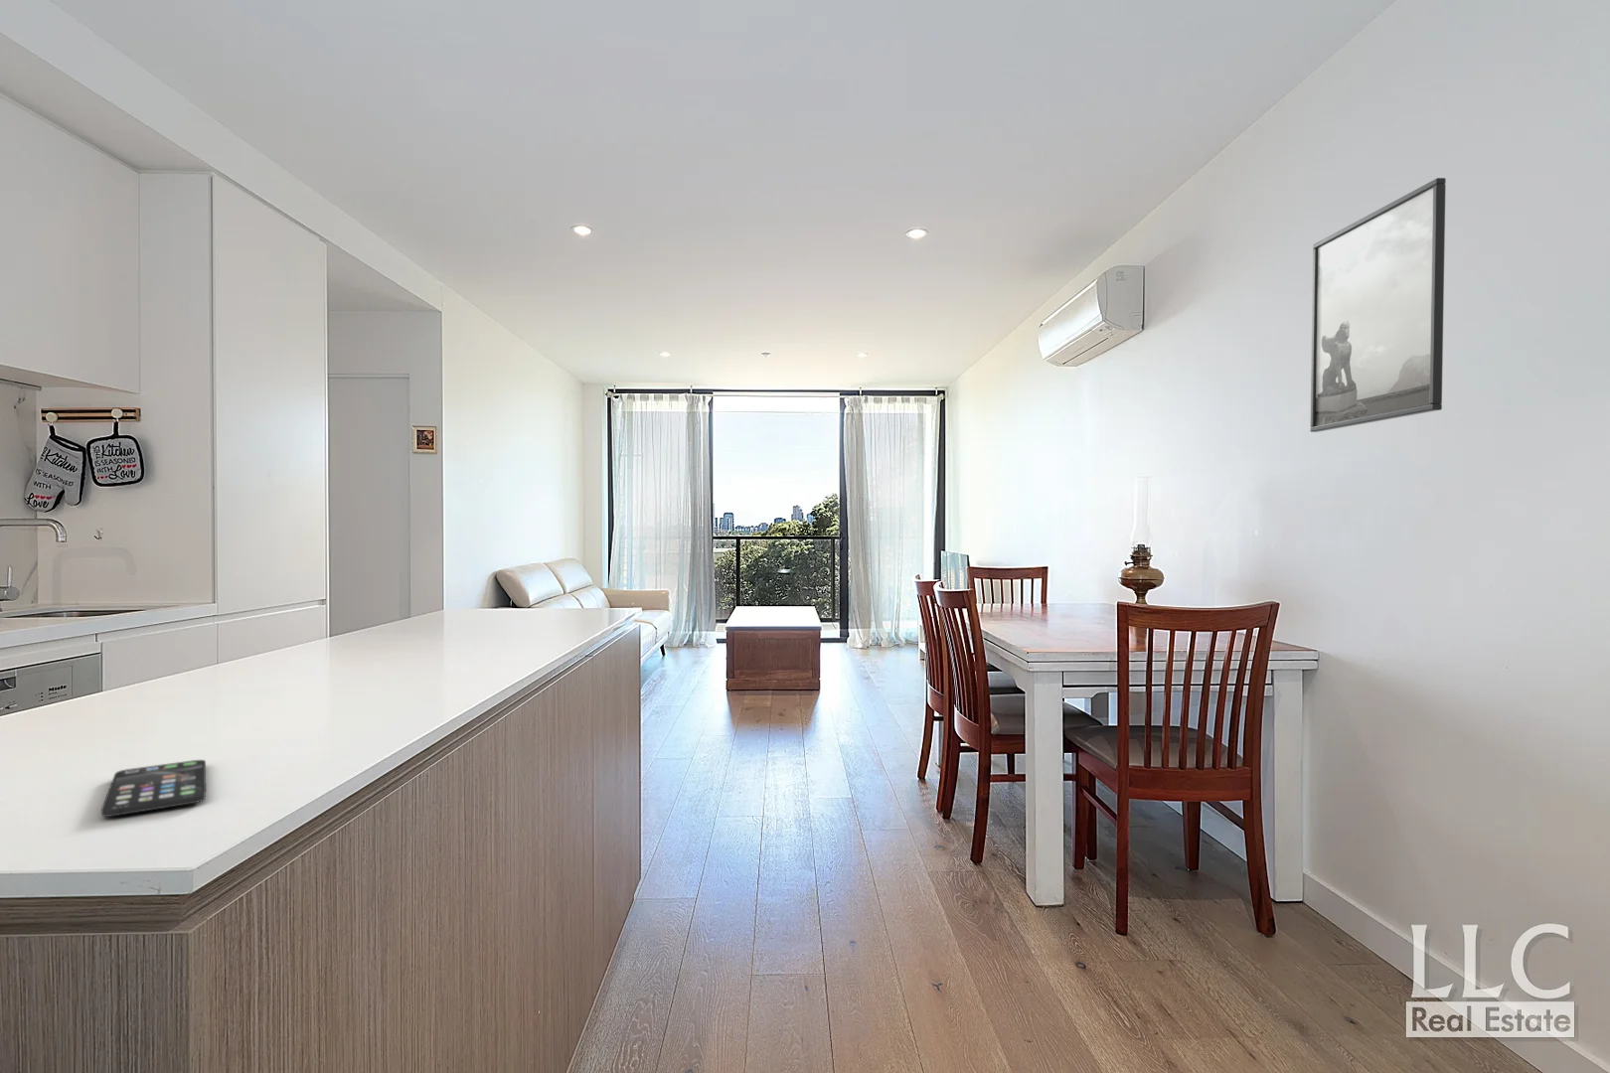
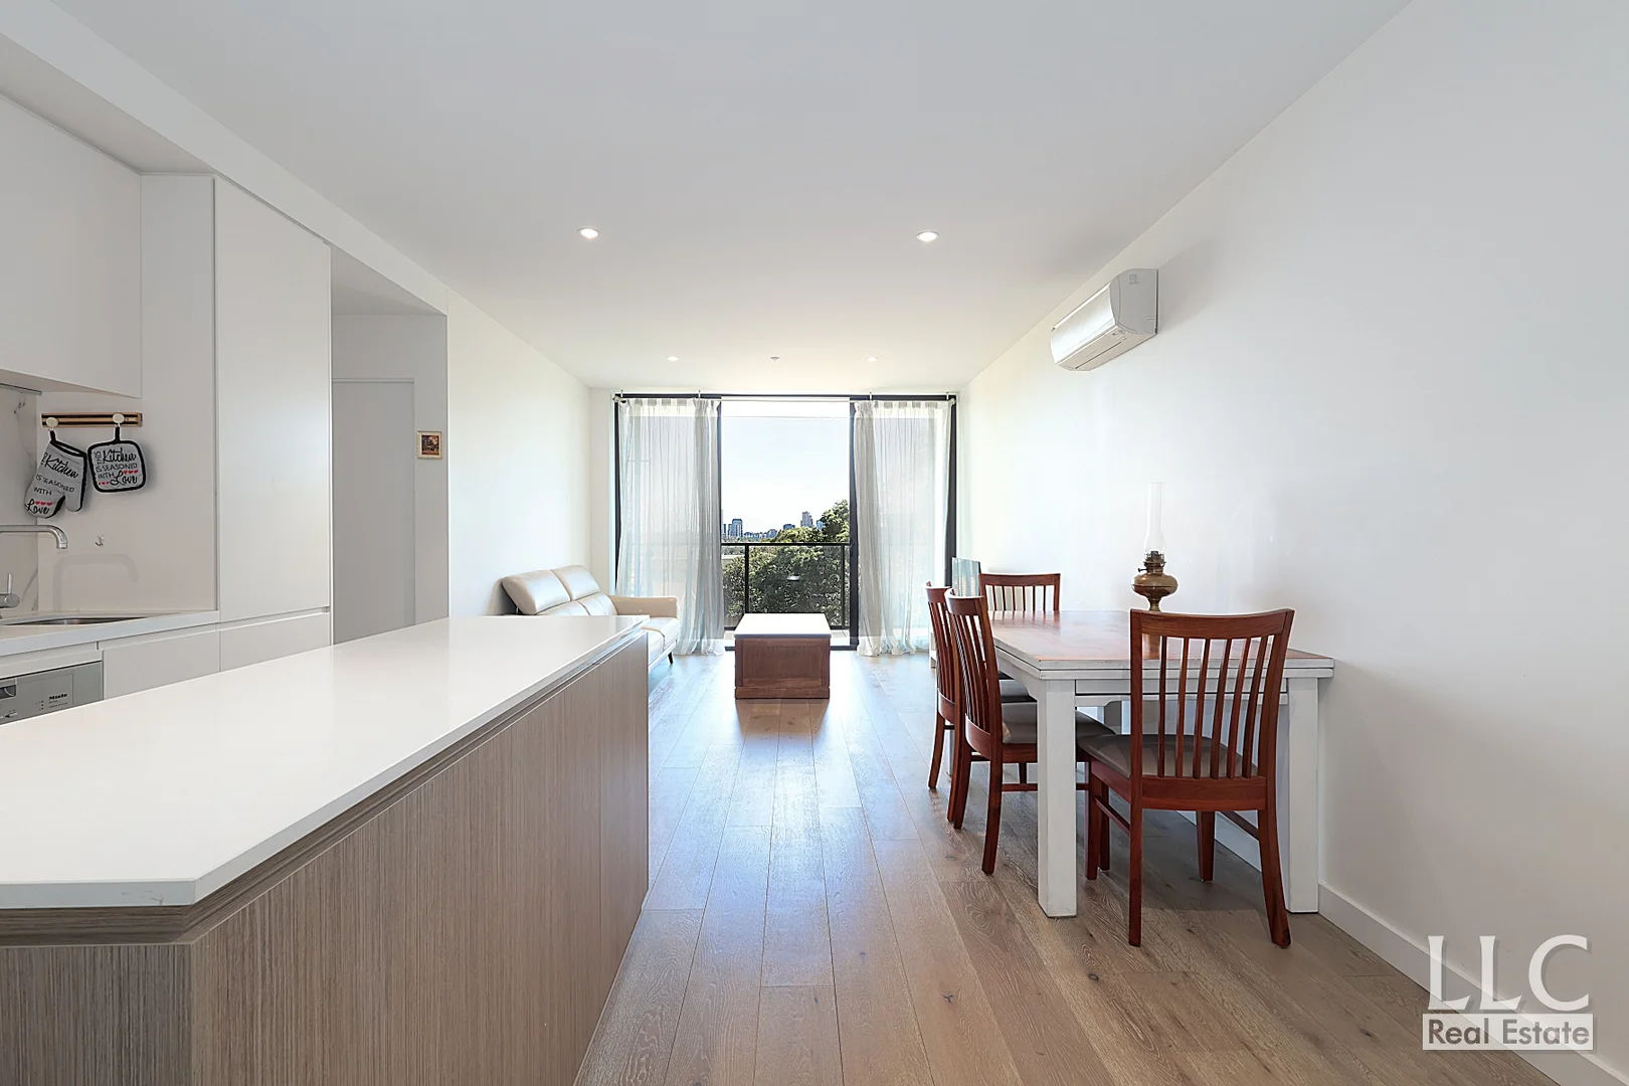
- smartphone (158, 784)
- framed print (1370, 317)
